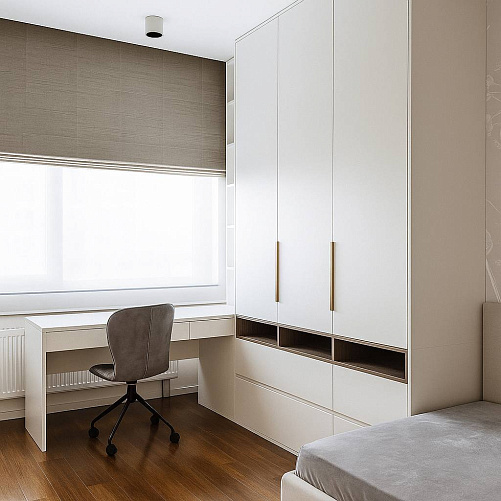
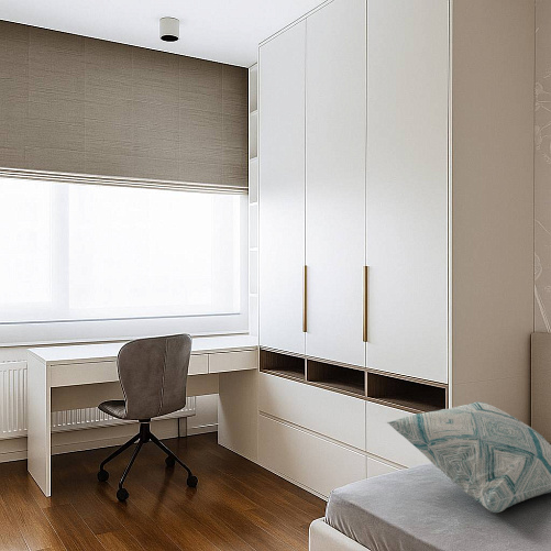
+ decorative pillow (484, 451)
